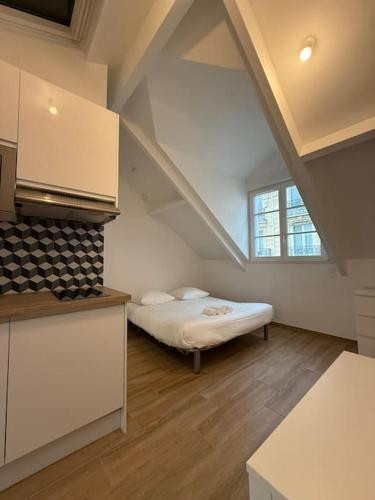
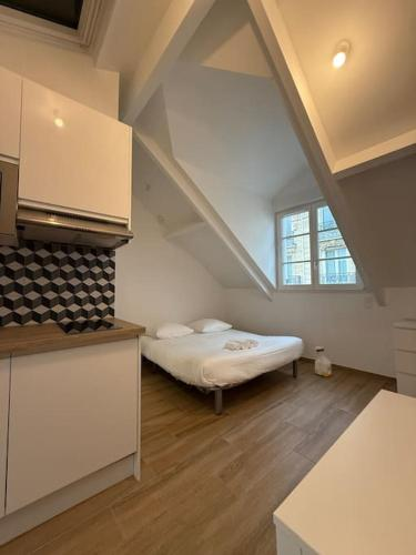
+ bag (322, 360)
